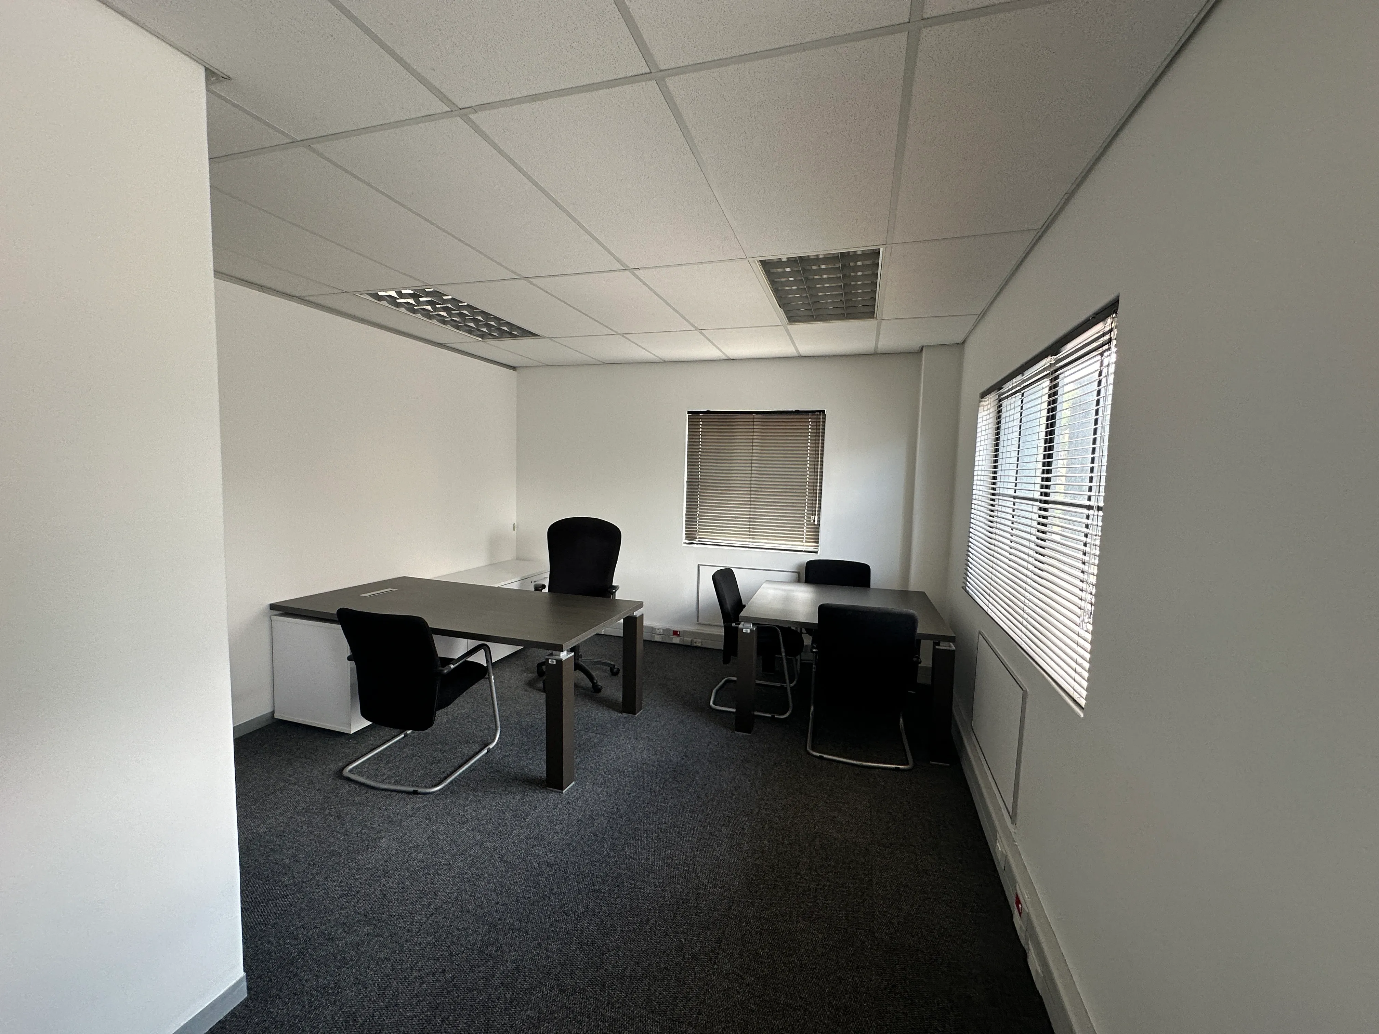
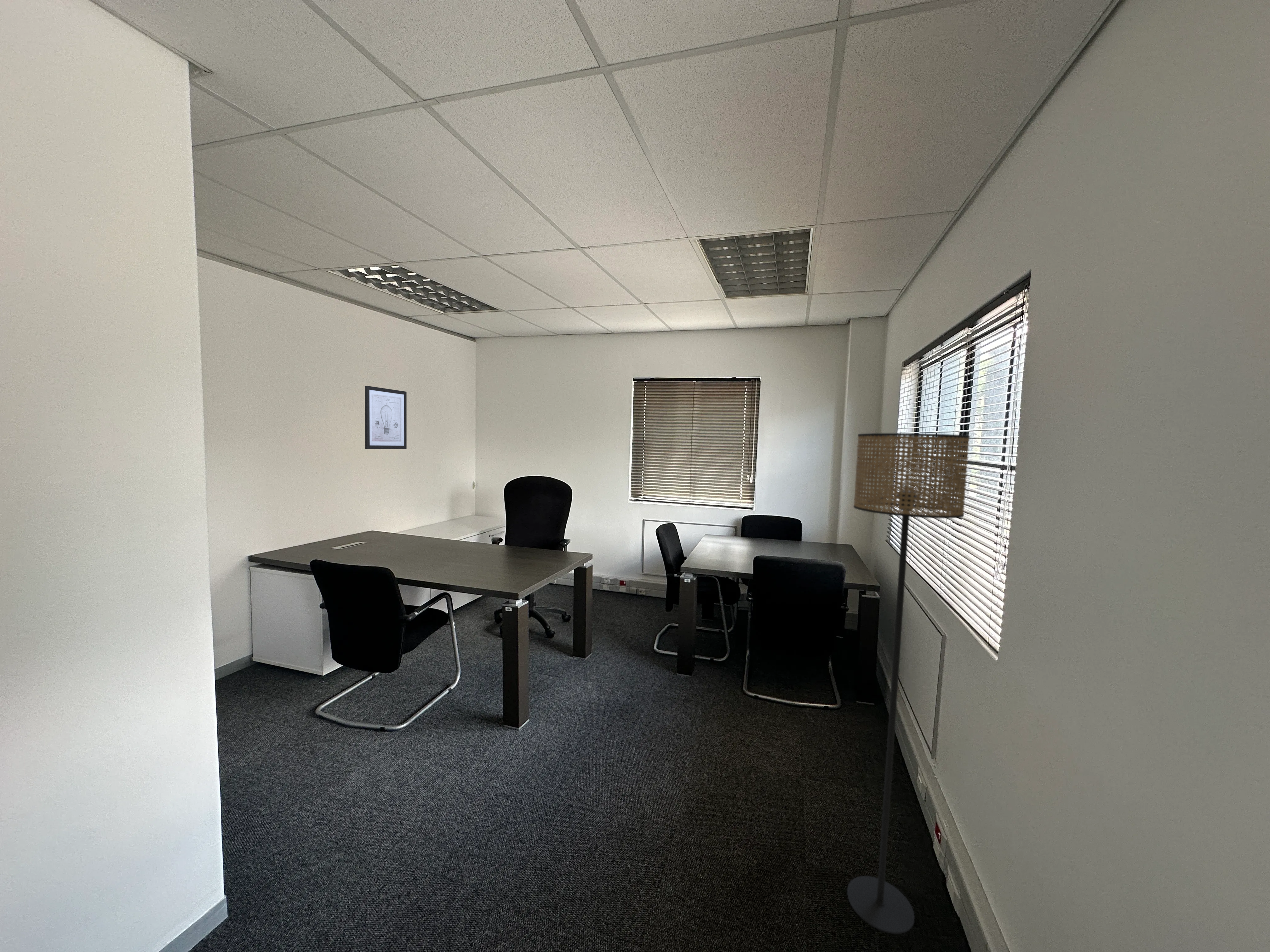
+ wall art (386, 419)
+ floor lamp (895, 677)
